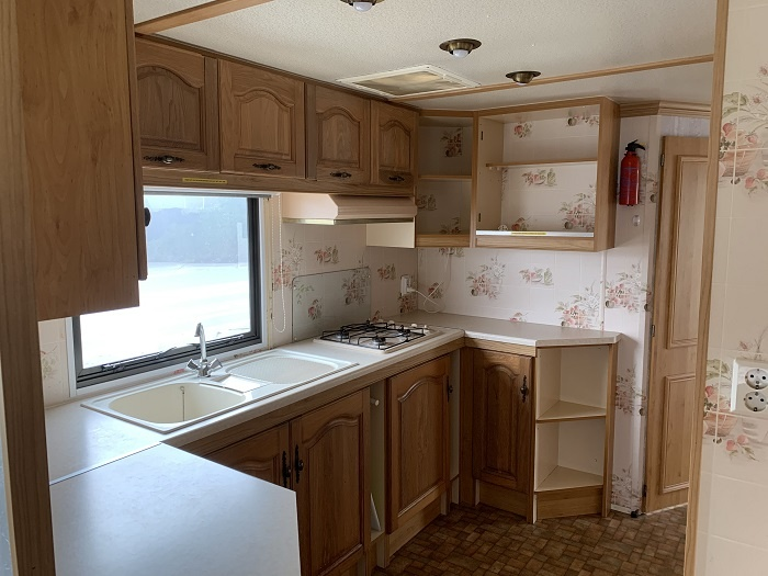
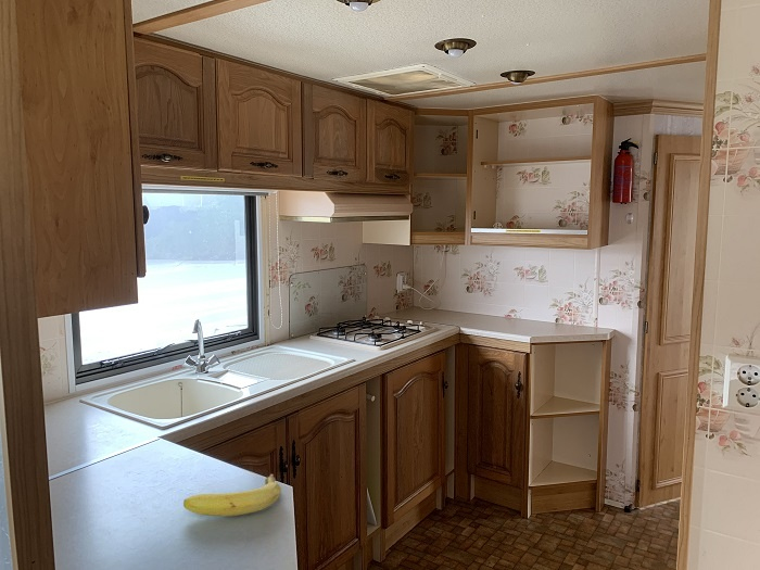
+ fruit (241, 492)
